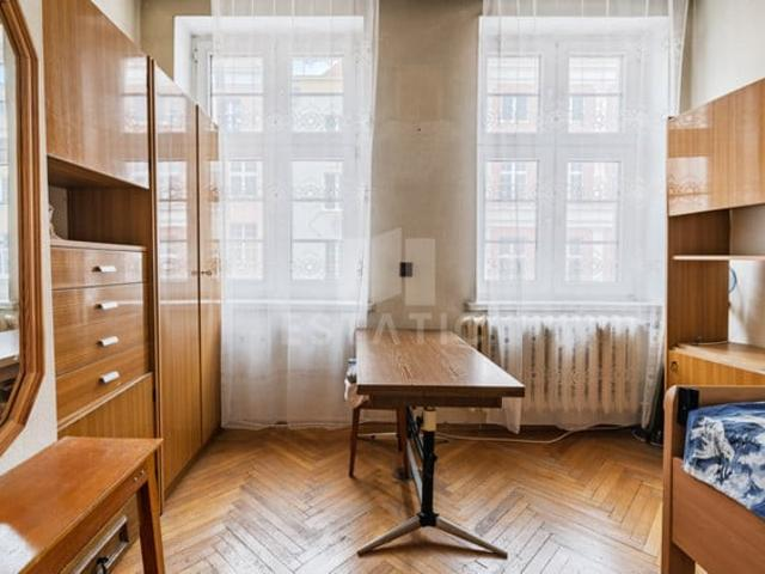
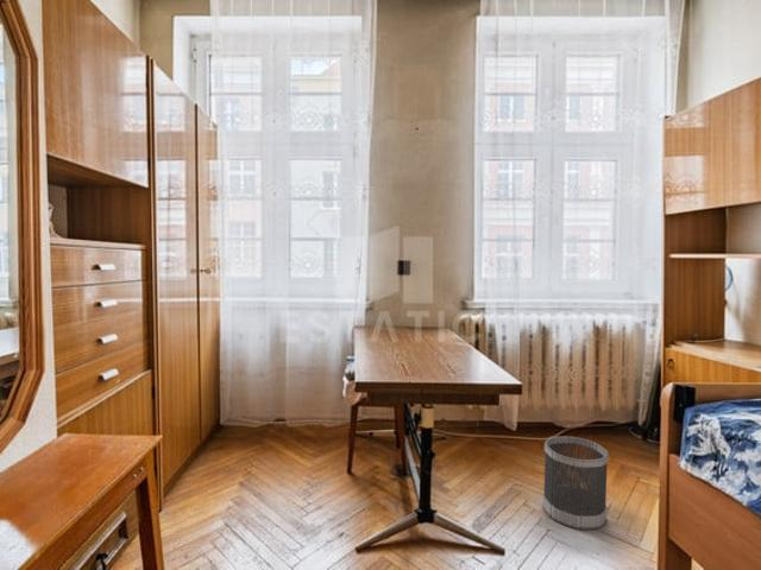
+ wastebasket (574, 480)
